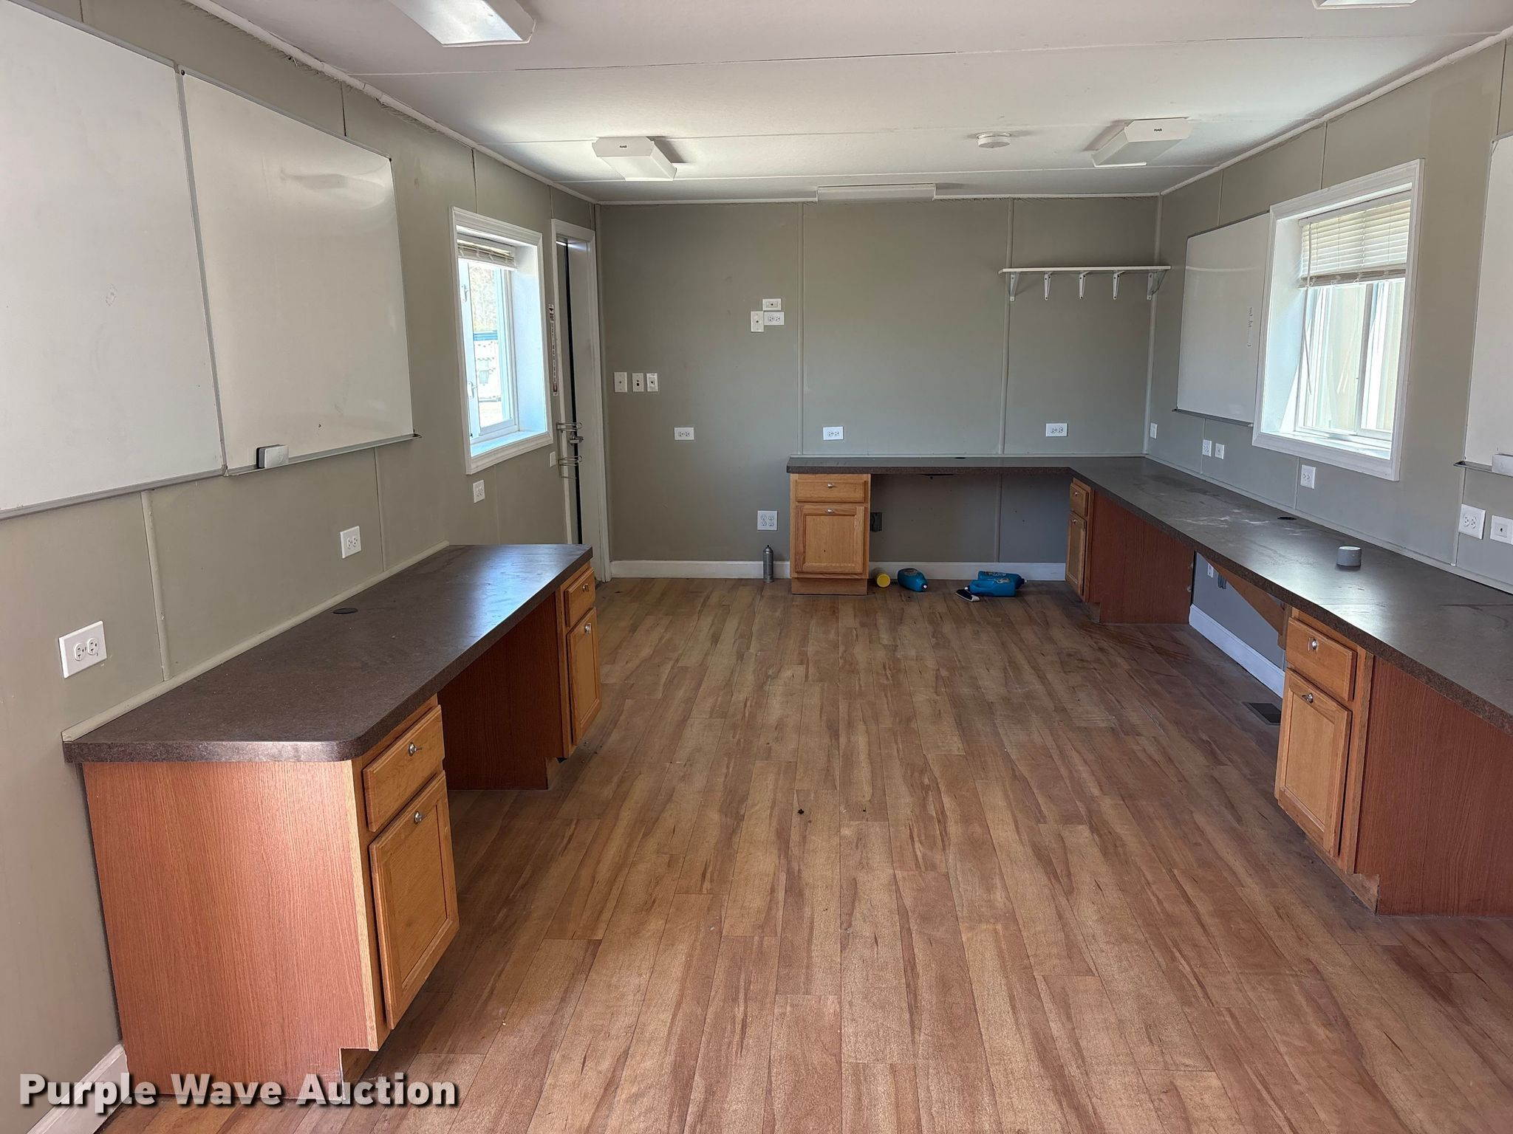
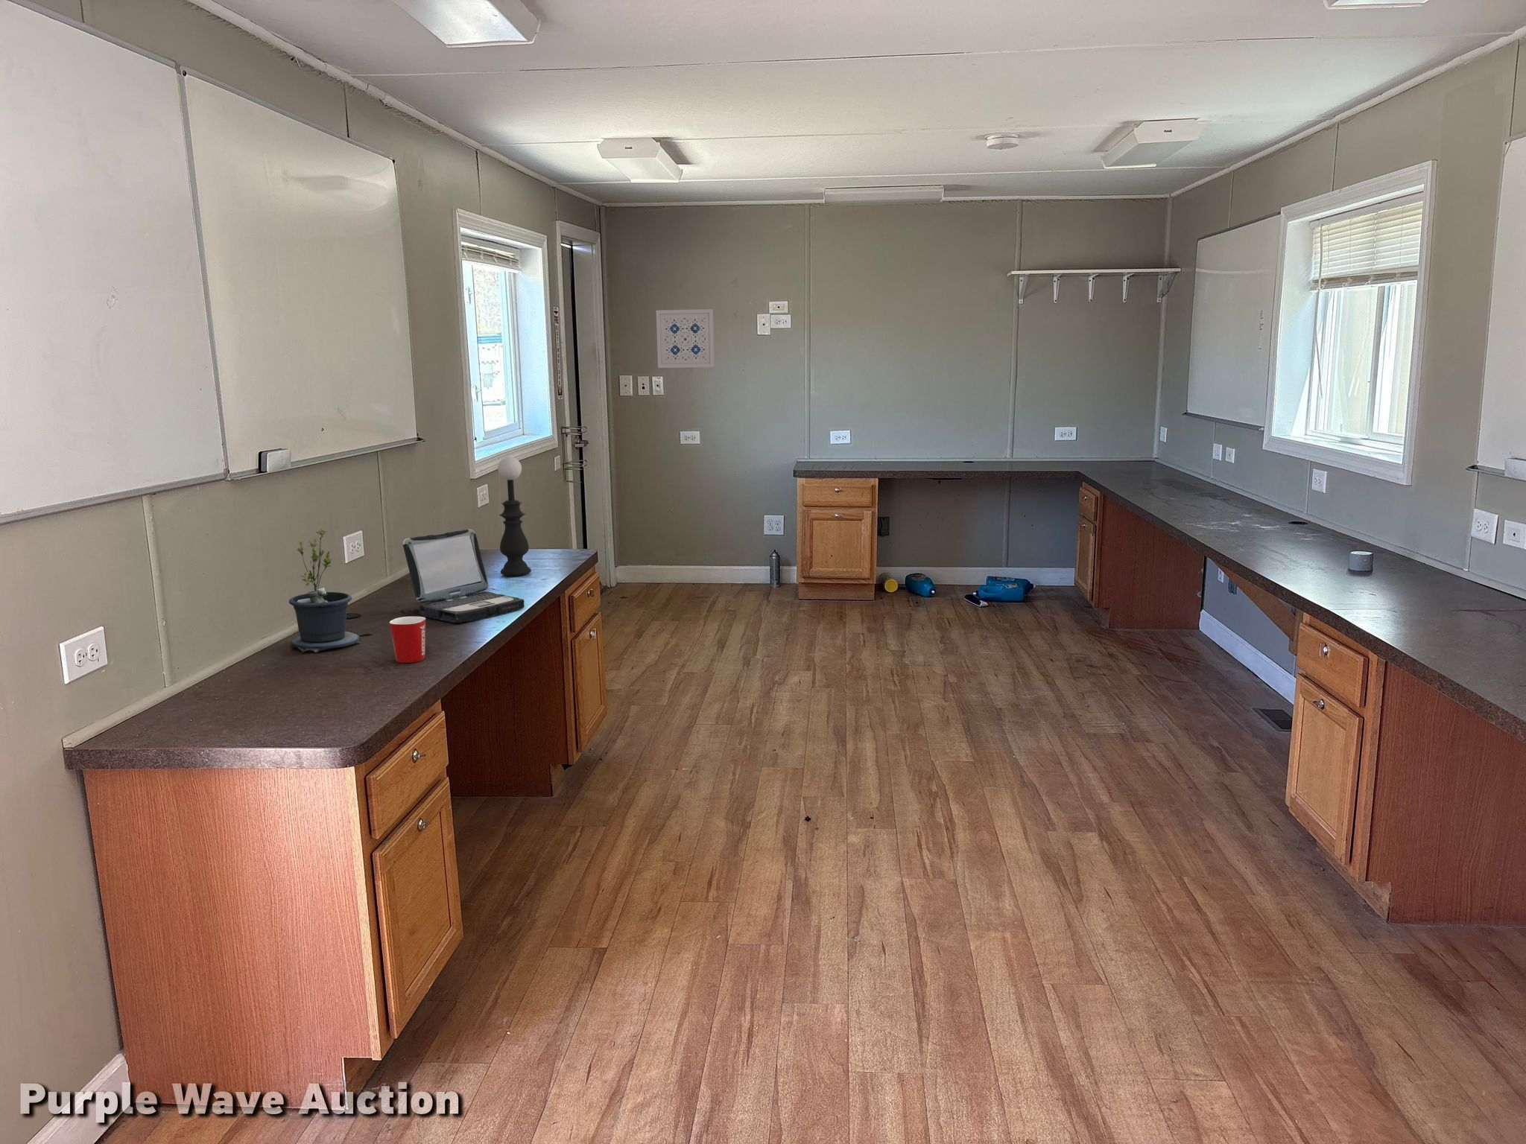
+ laptop (461, 573)
+ mug (412, 638)
+ table lamp (512, 516)
+ potted plant (323, 588)
+ wall art (685, 338)
